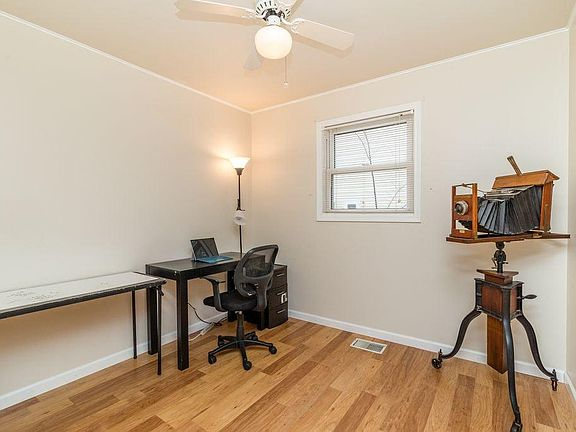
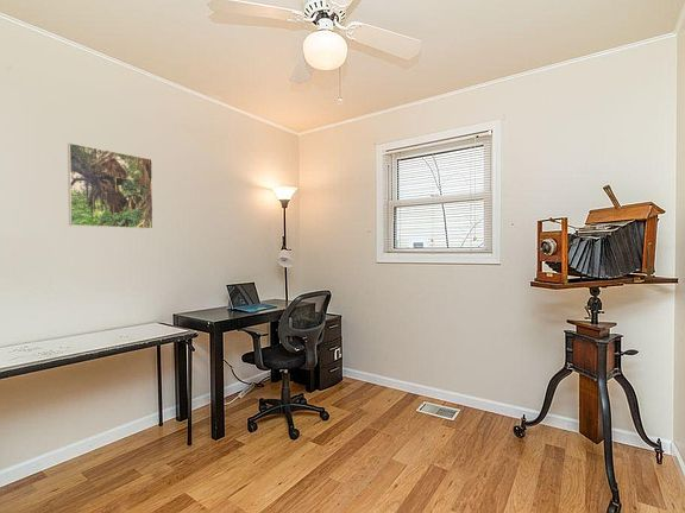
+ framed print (113, 189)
